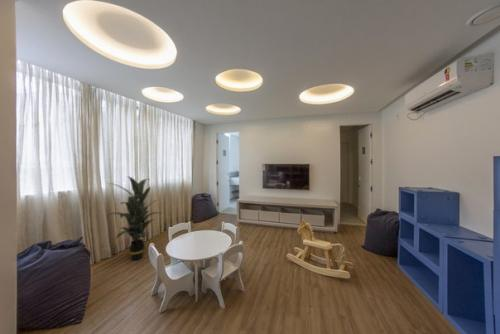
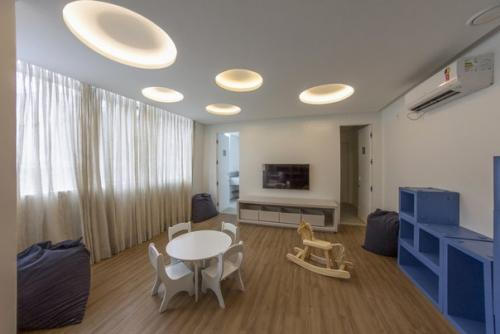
- indoor plant (133, 217)
